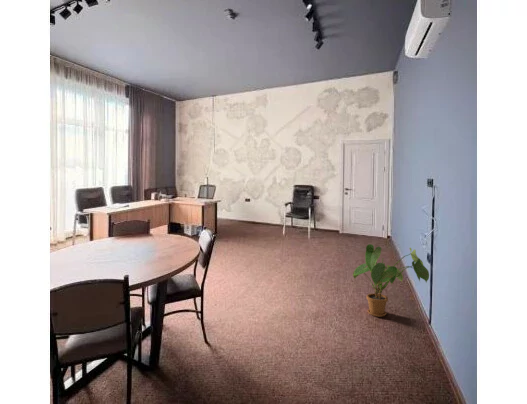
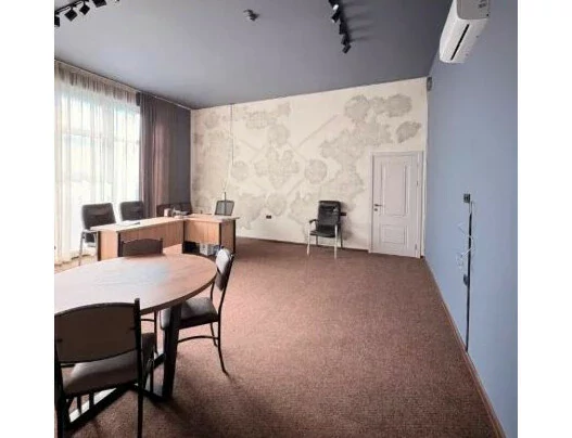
- house plant (387, 281)
